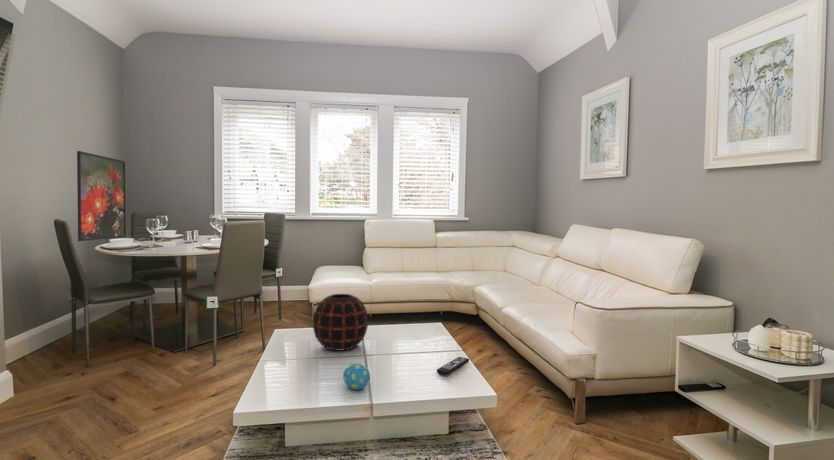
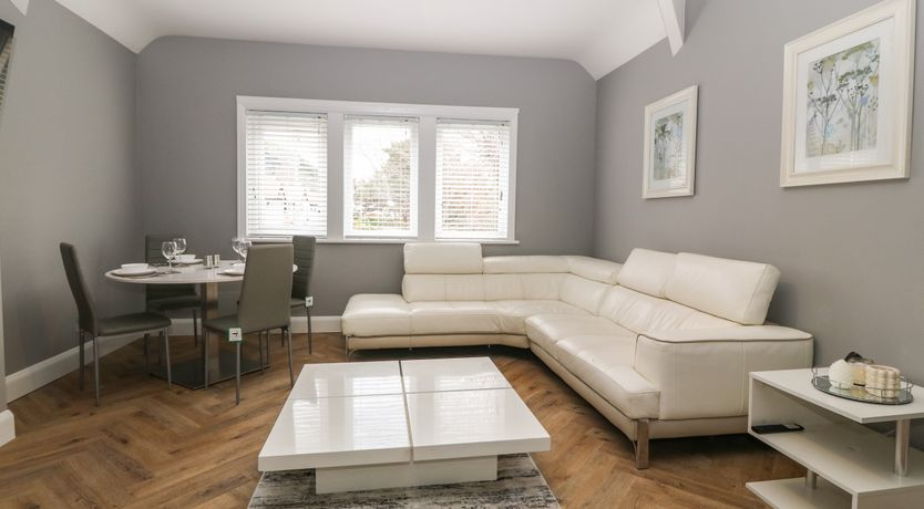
- decorative vase (340, 321)
- remote control (453, 365)
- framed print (103, 197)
- decorative egg (356, 376)
